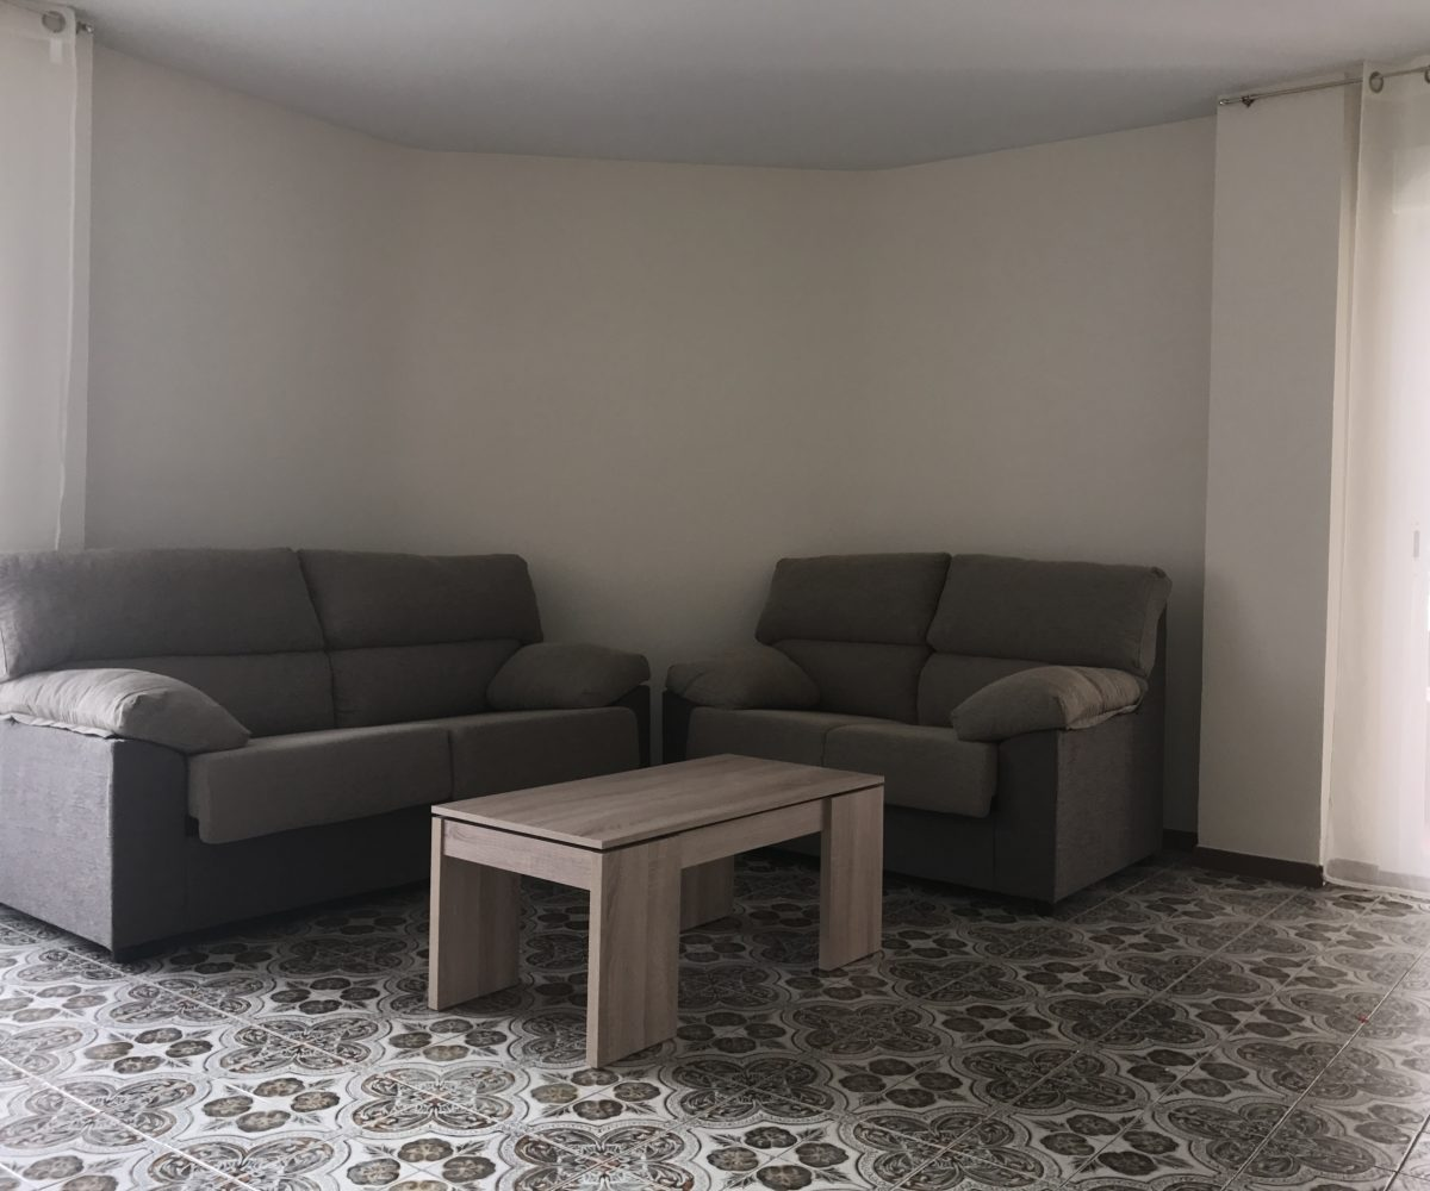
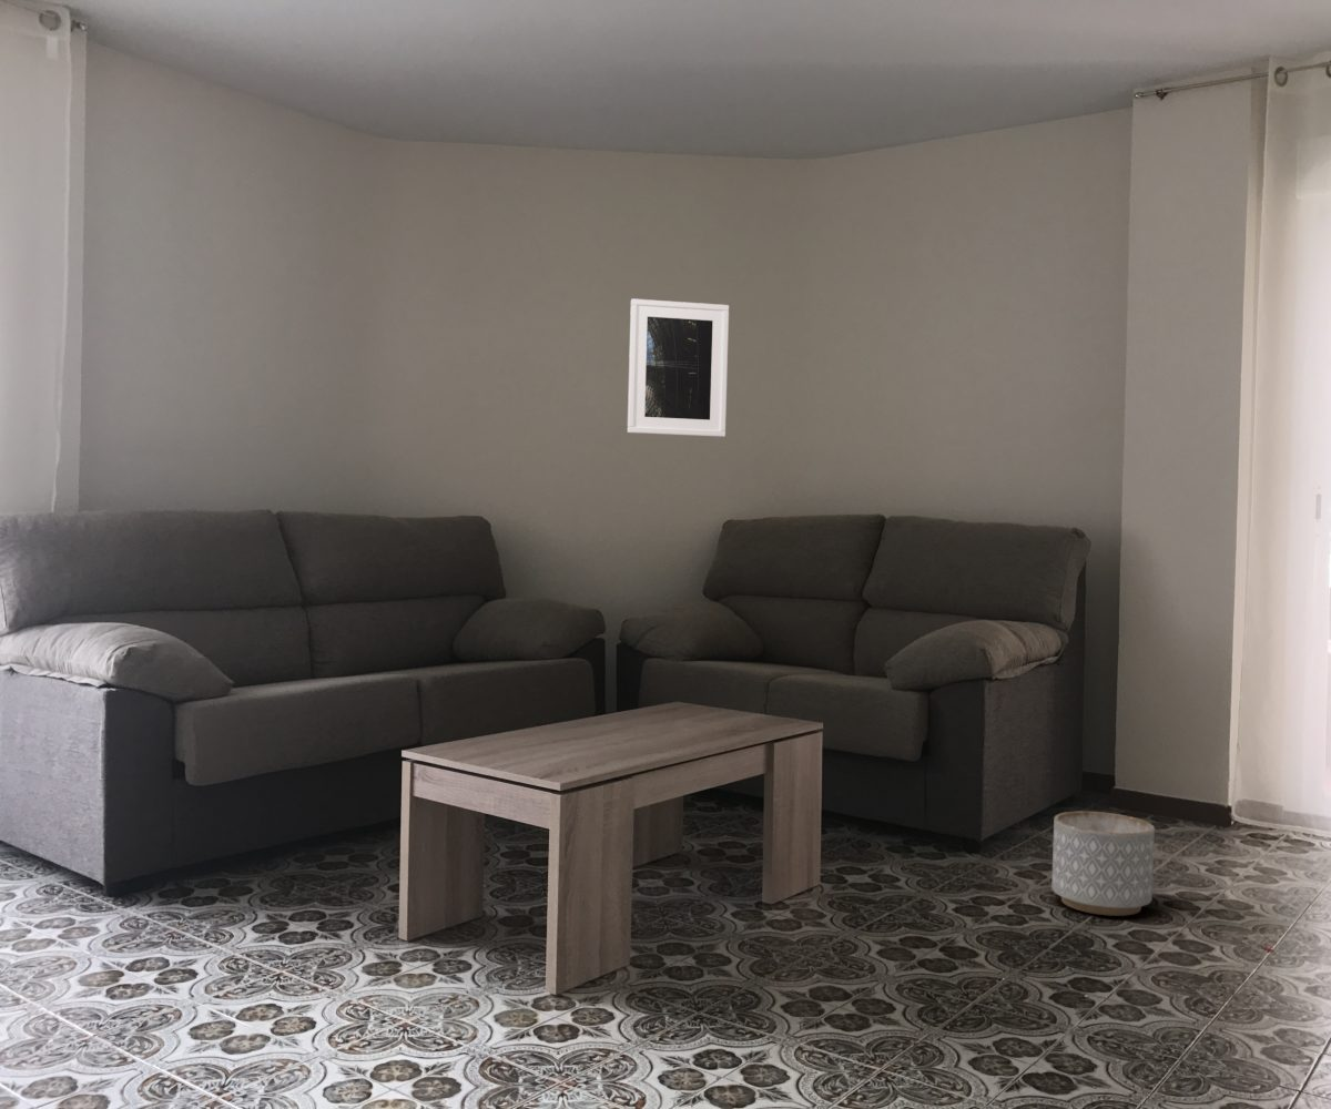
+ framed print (678, 368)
+ planter (1101, 863)
